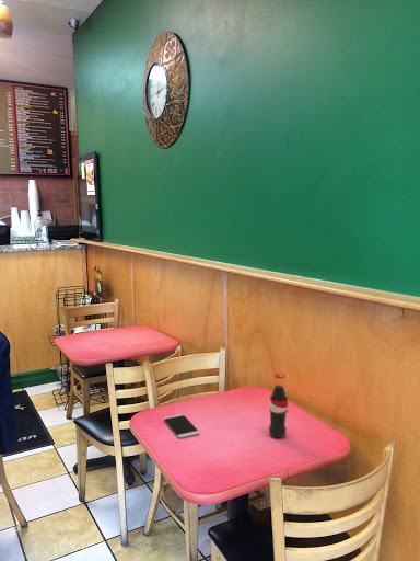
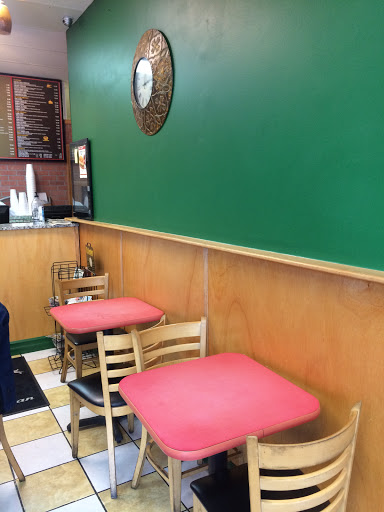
- smartphone (180, 425)
- soda bottle (278, 404)
